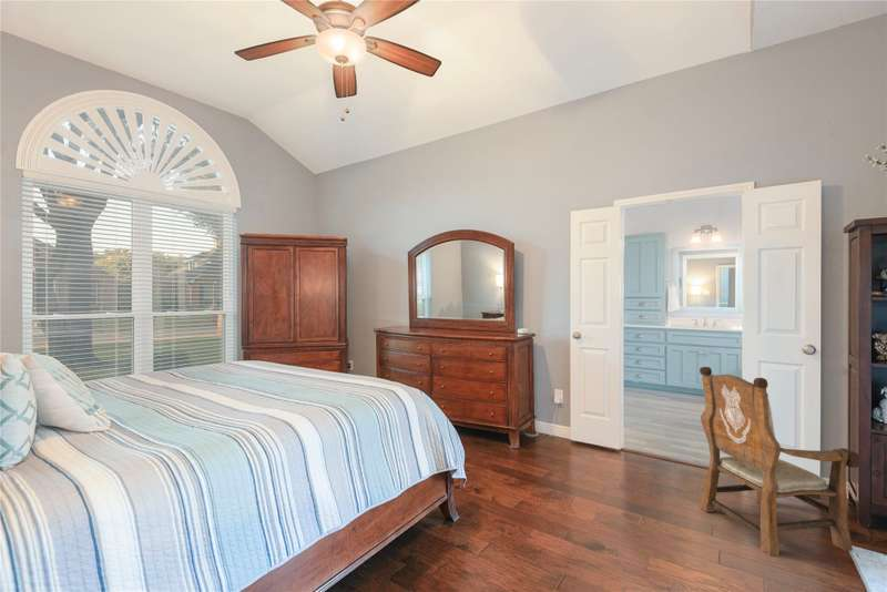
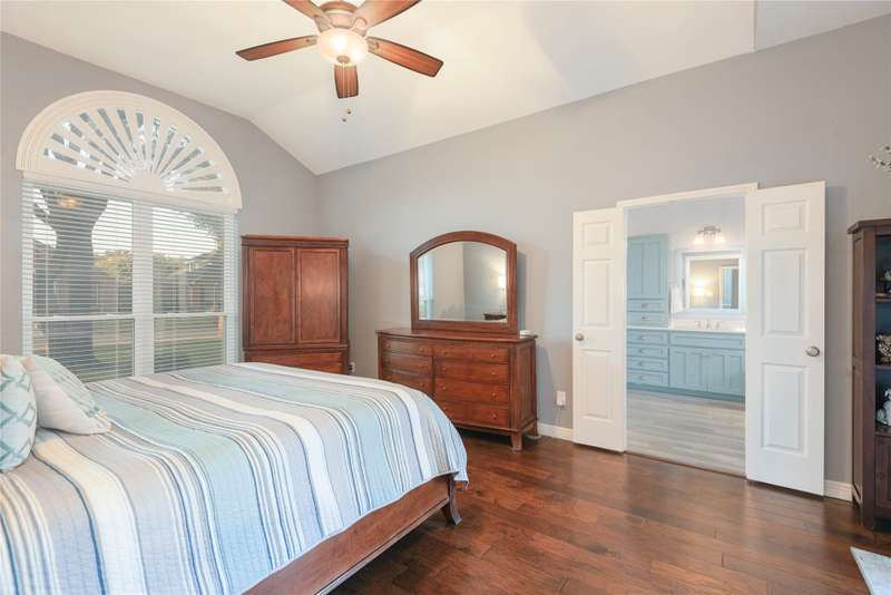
- armchair (766, 448)
